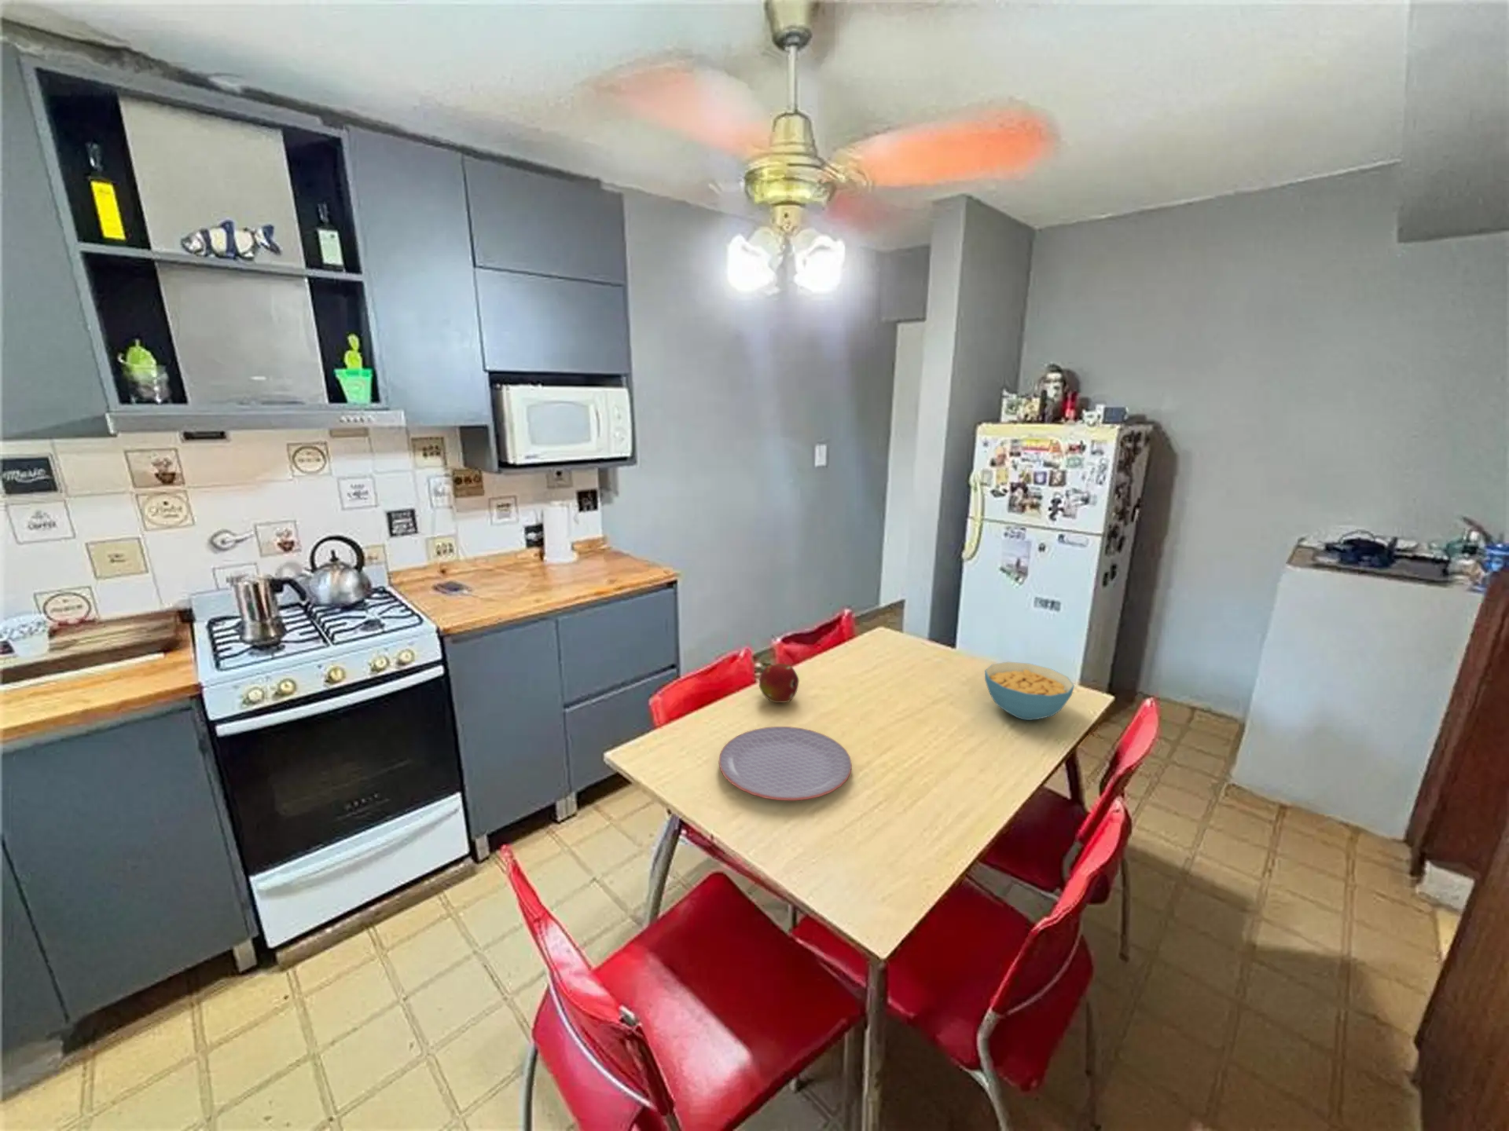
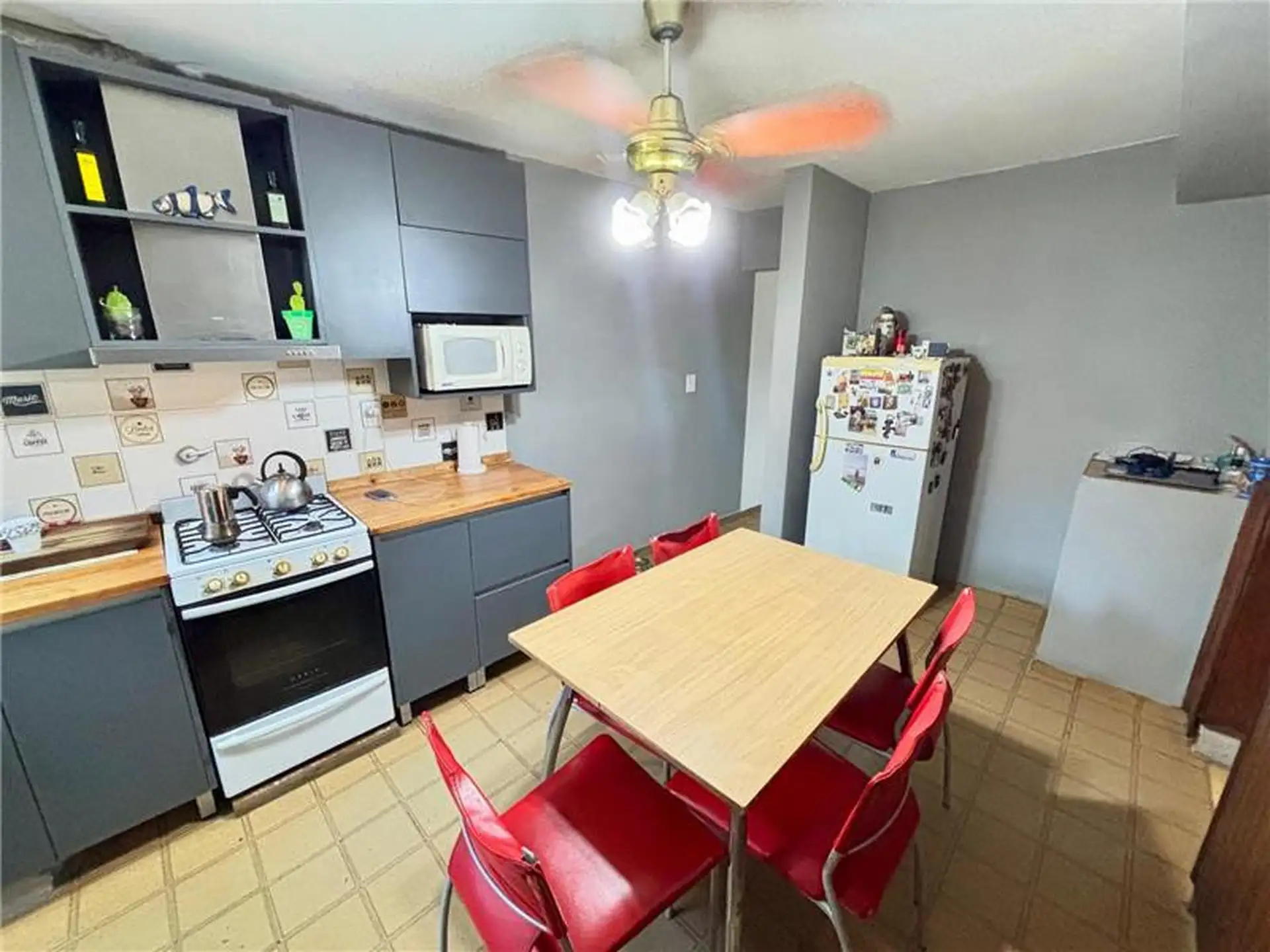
- fruit (776, 683)
- cereal bowl (1025, 696)
- plate (784, 764)
